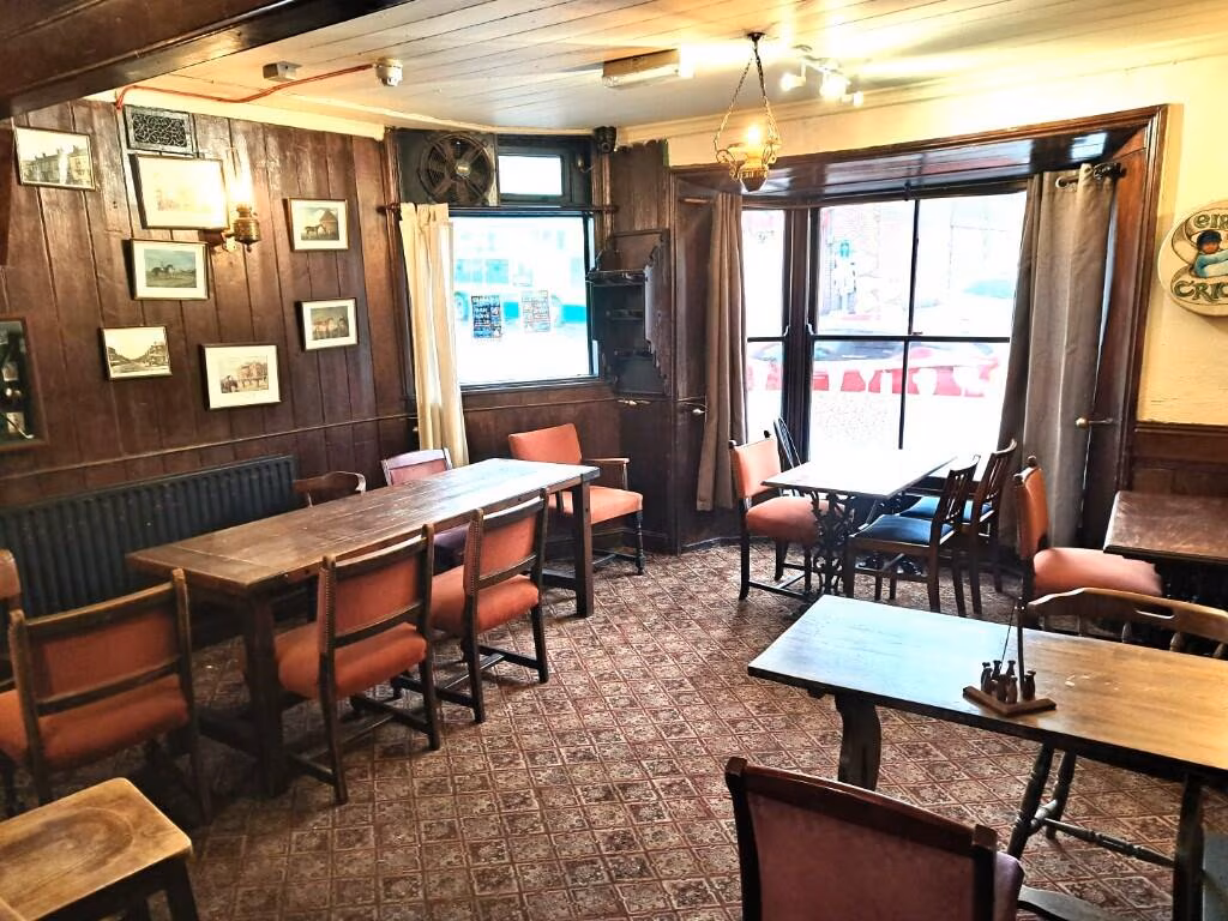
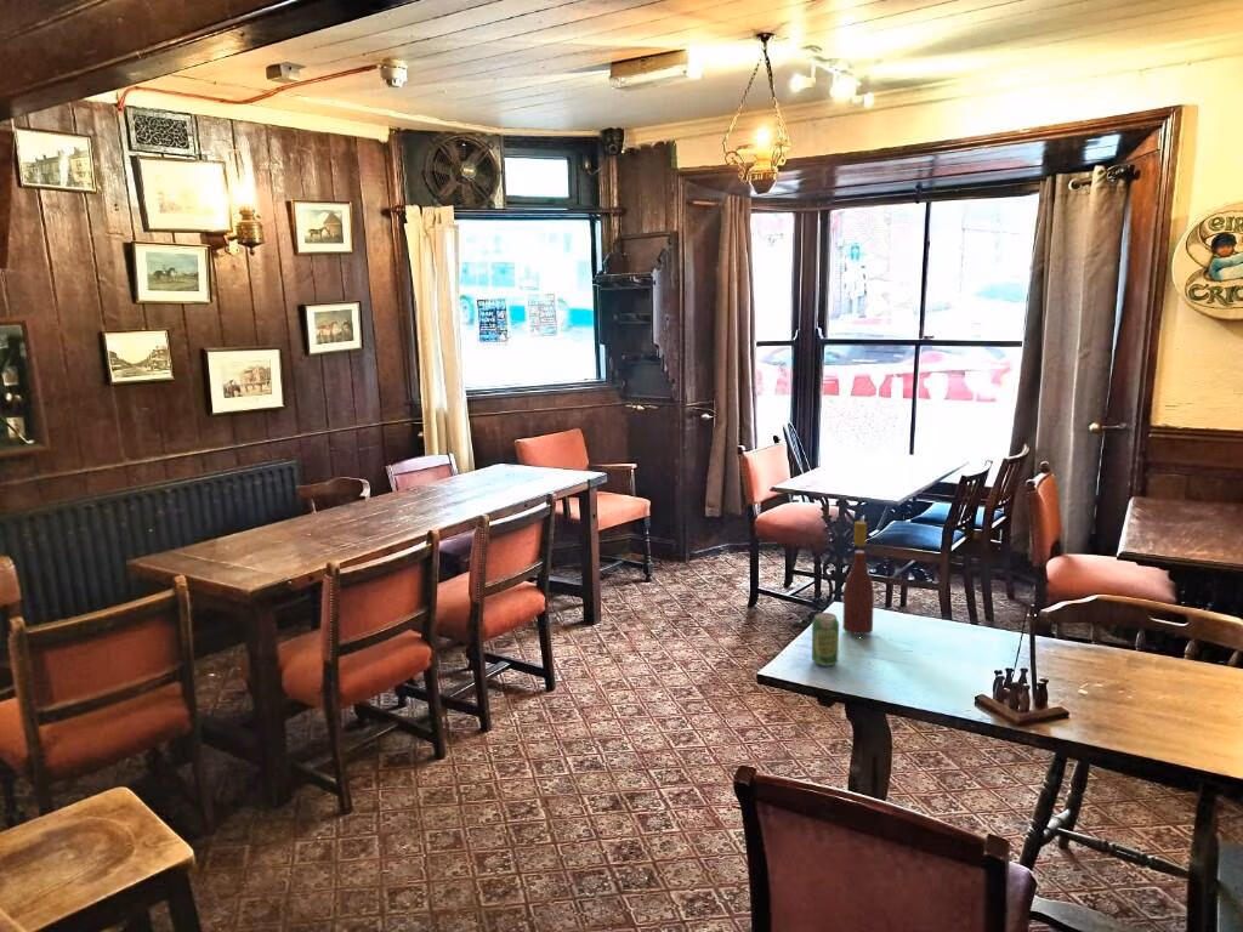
+ beverage can (824, 638)
+ wine bottle (858, 578)
